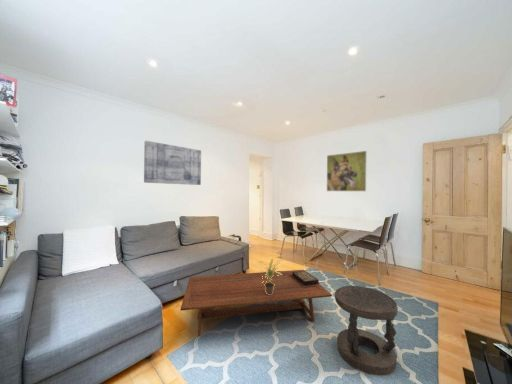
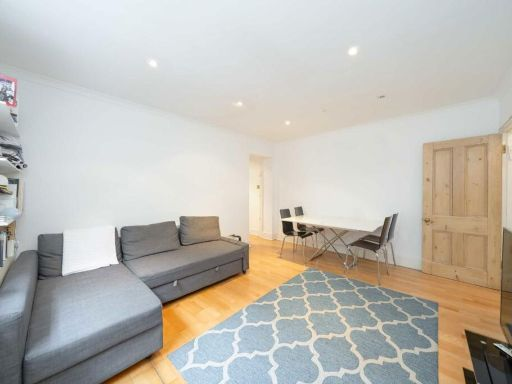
- coffee table (254, 299)
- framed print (345, 172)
- potted plant (268, 275)
- wall art (175, 165)
- stool (361, 329)
- decorative box (304, 277)
